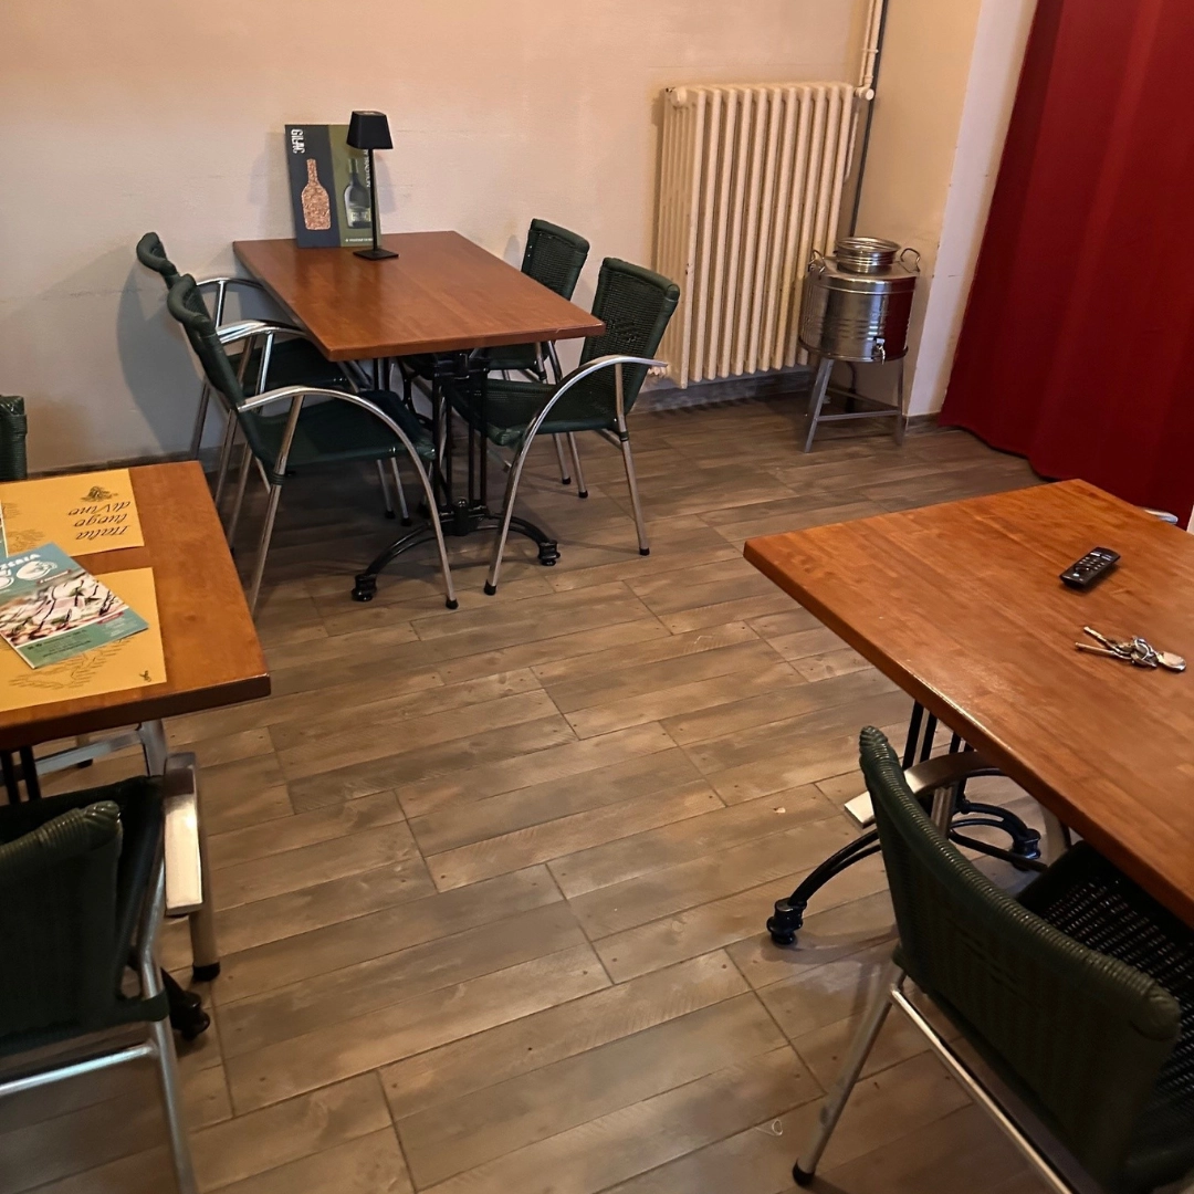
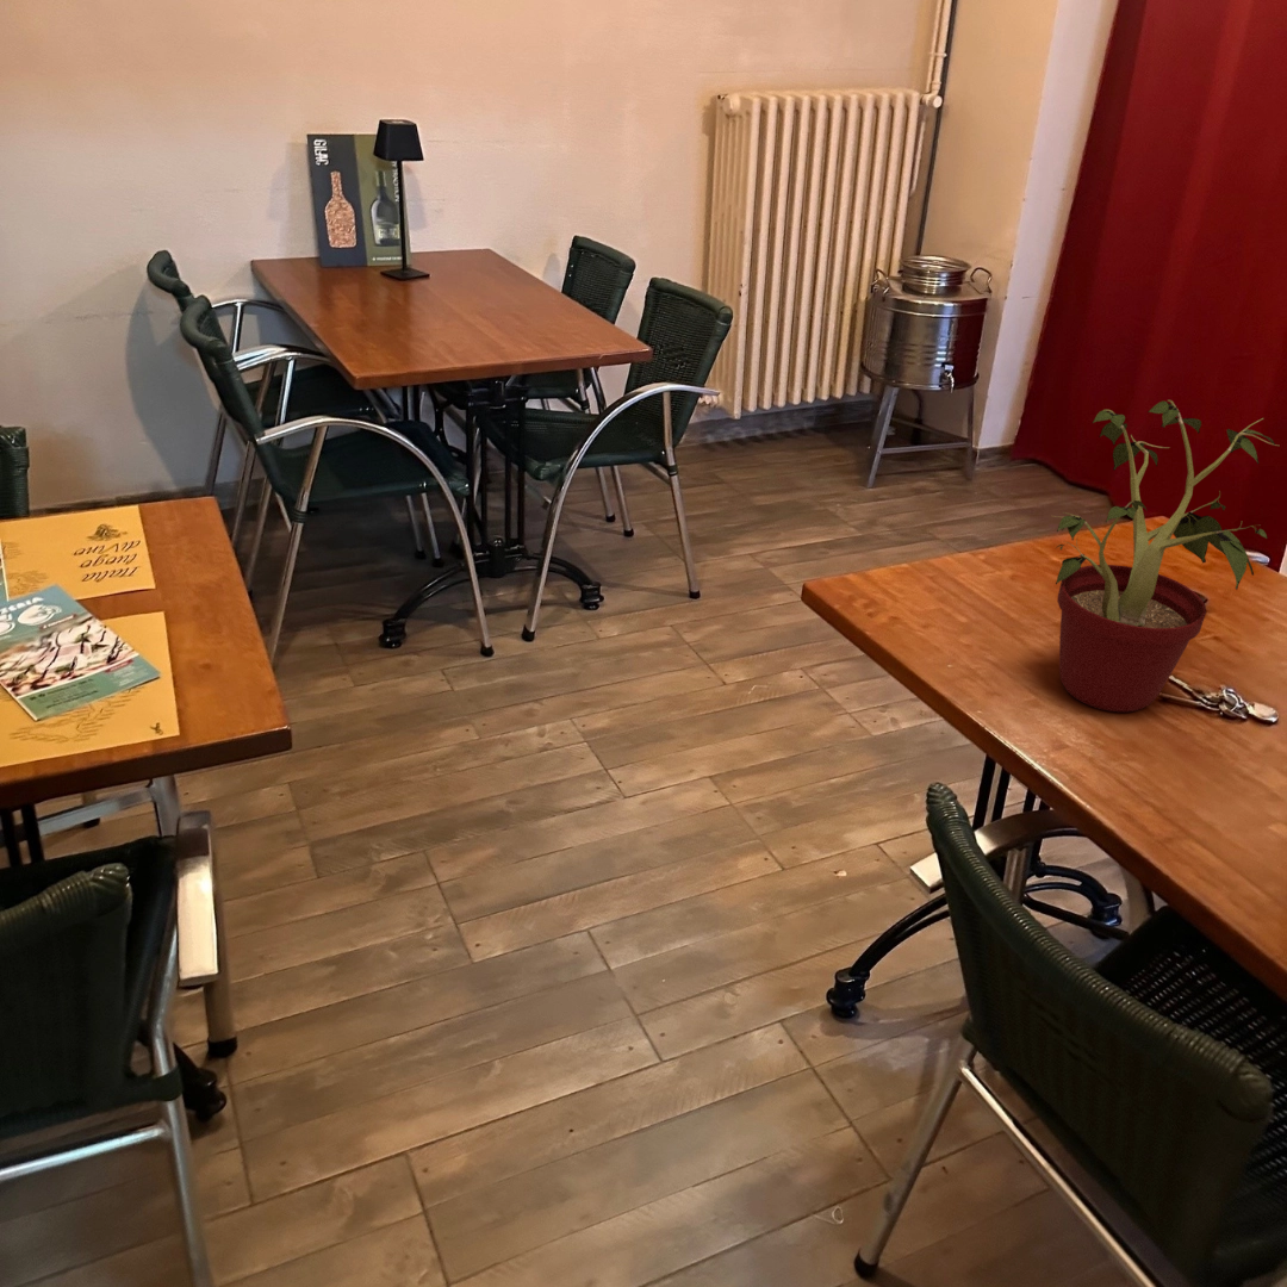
+ potted plant (1133, 537)
